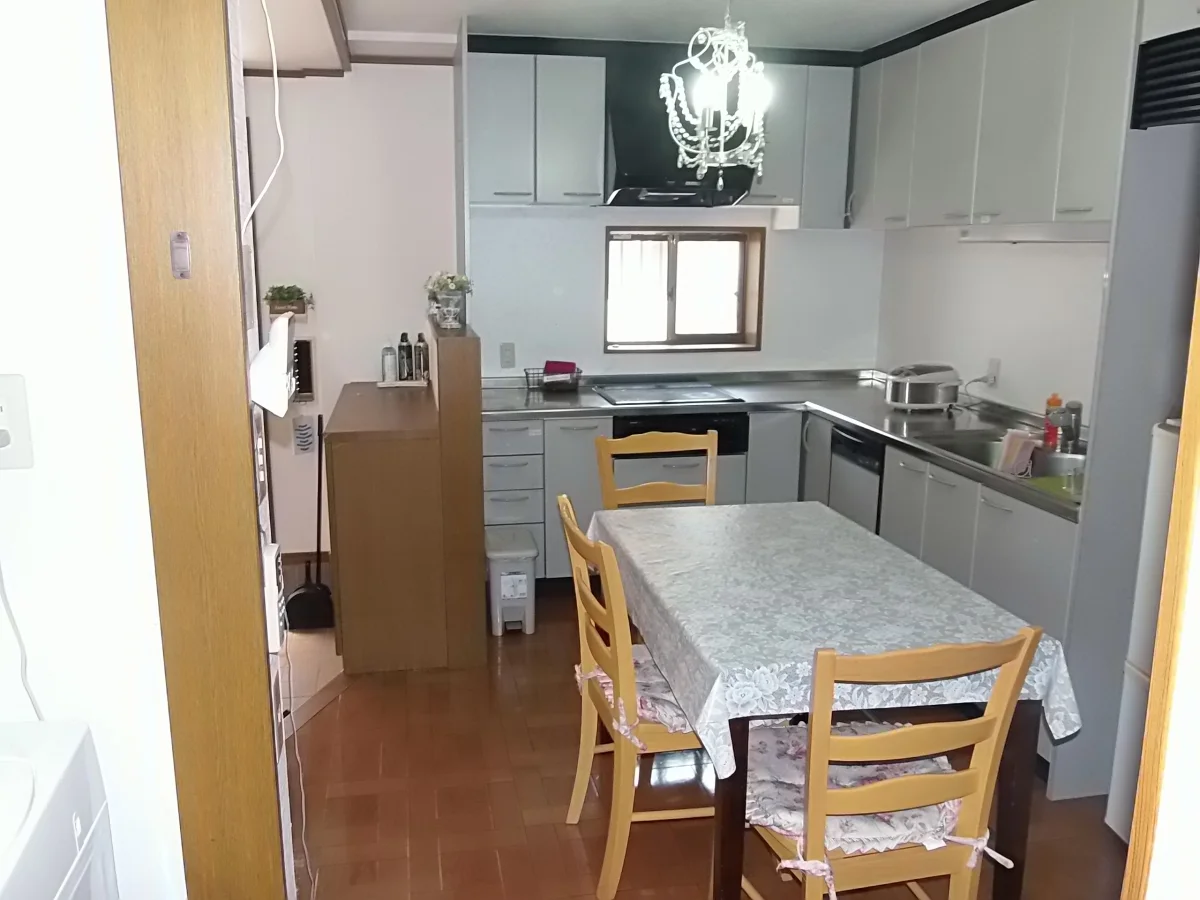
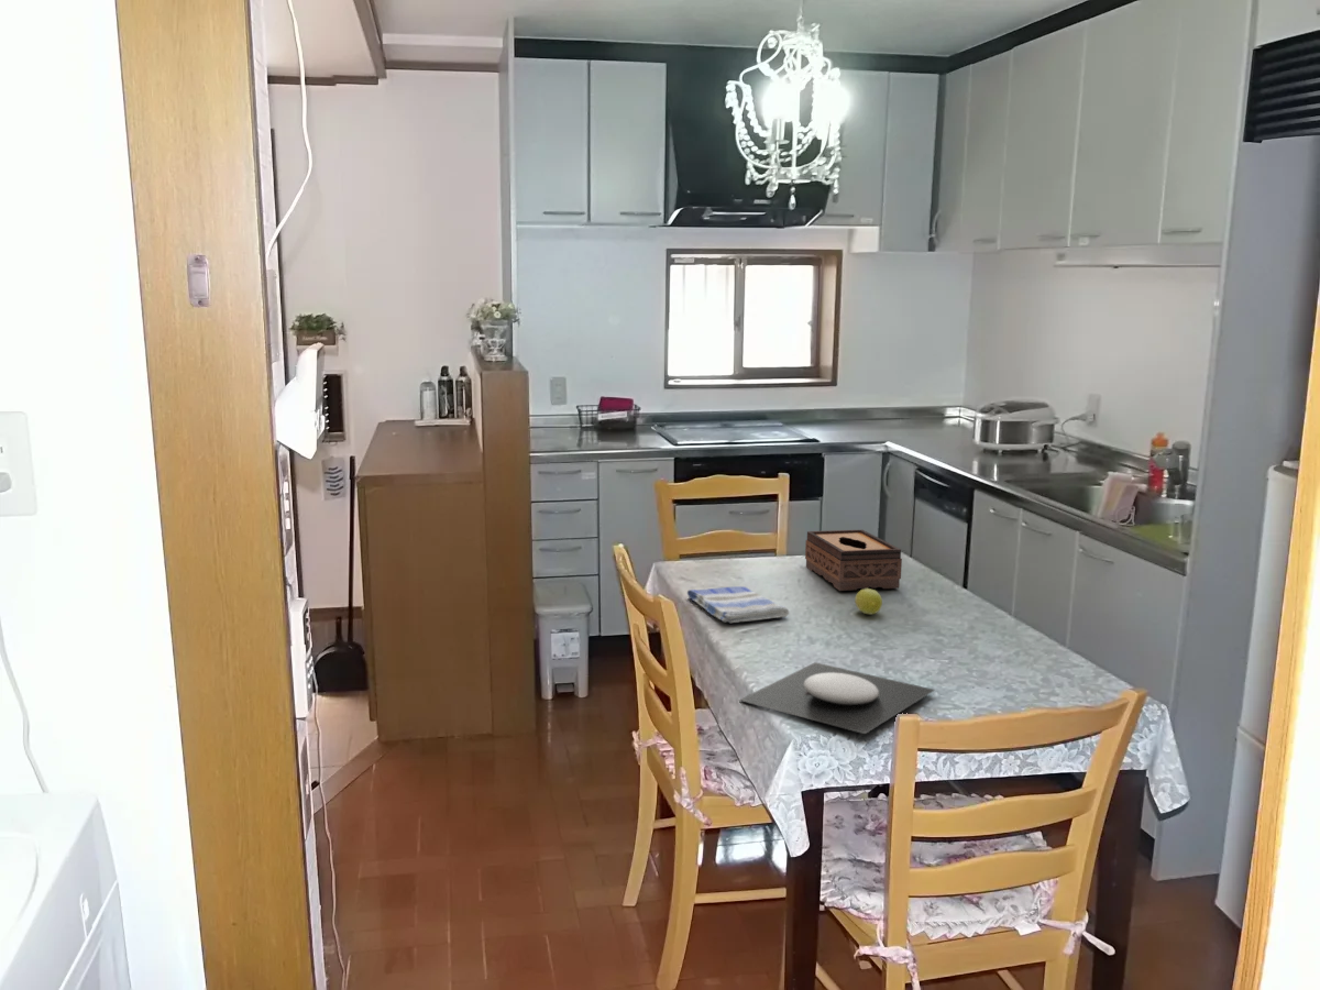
+ dish towel (736, 602)
+ fruit (868, 601)
+ plate (837, 686)
+ tissue box (851, 559)
